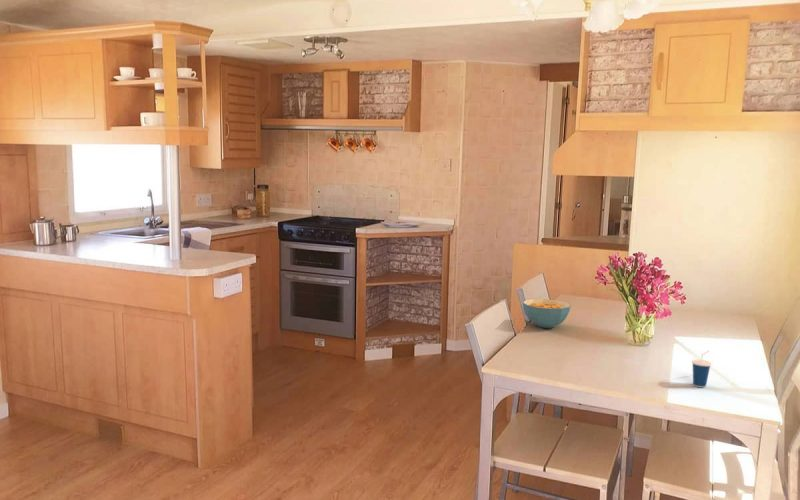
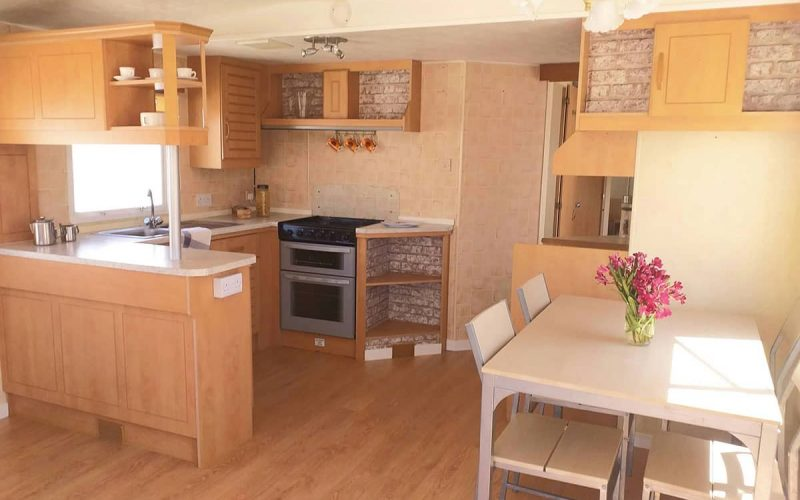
- cereal bowl (546, 314)
- cup (701, 367)
